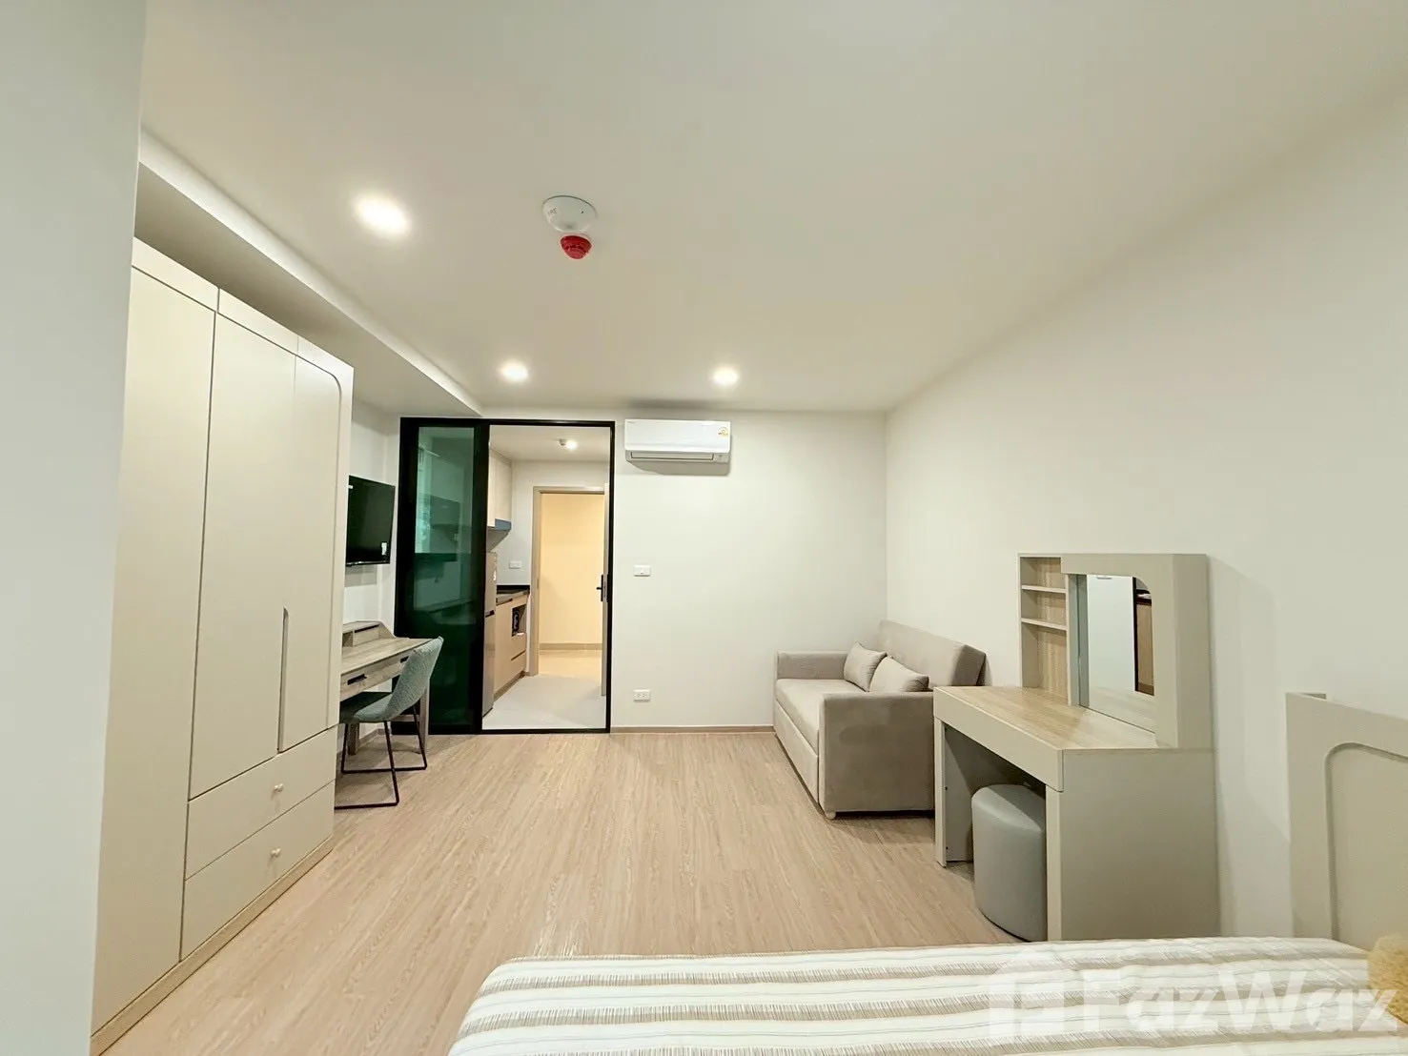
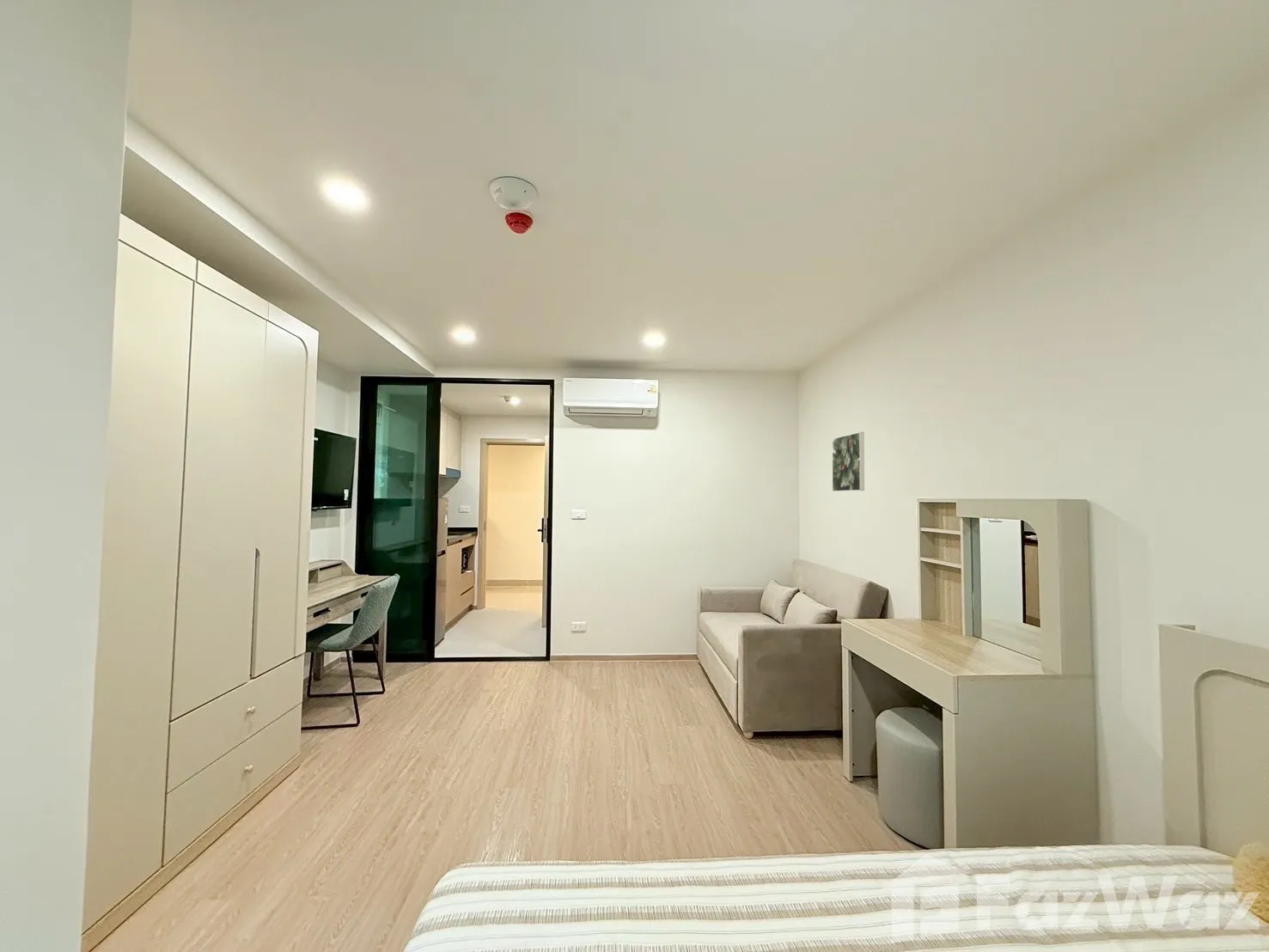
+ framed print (847, 463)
